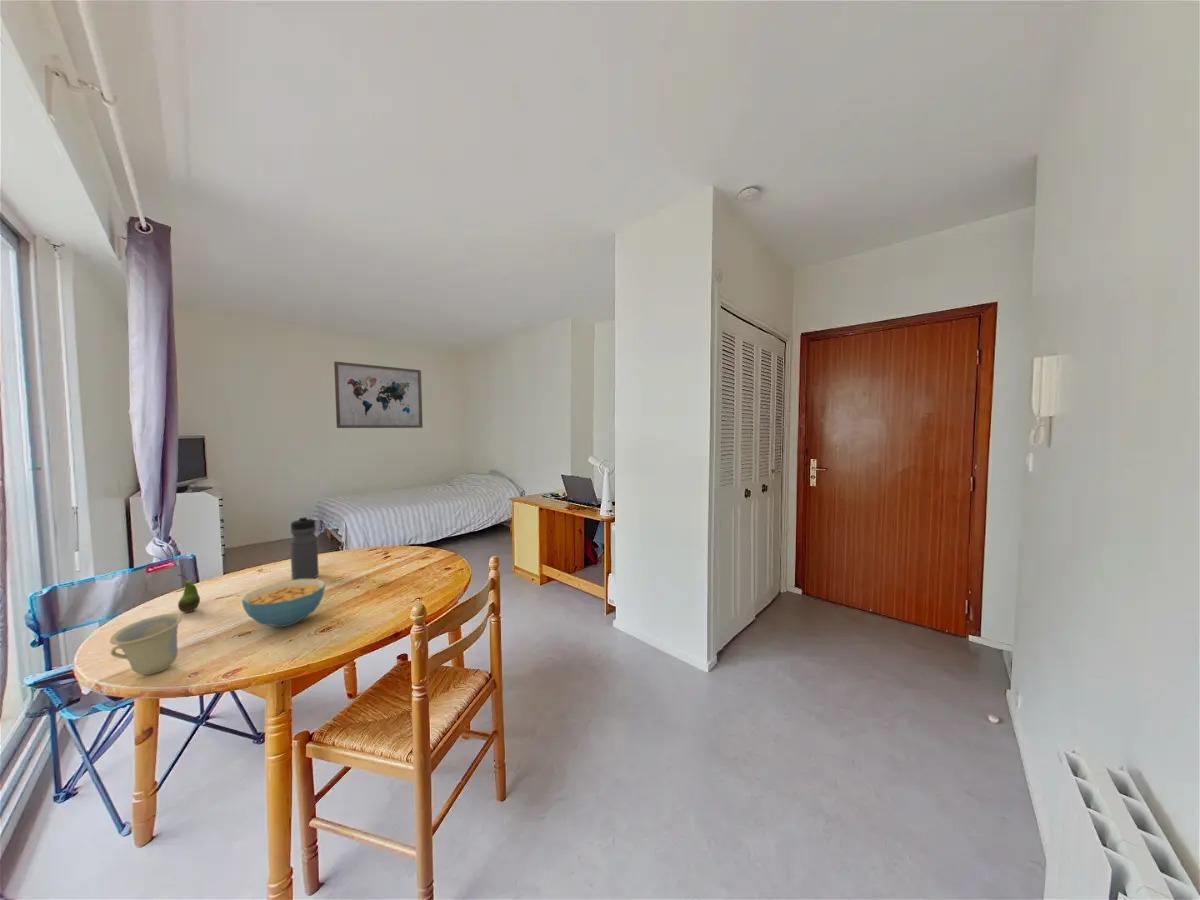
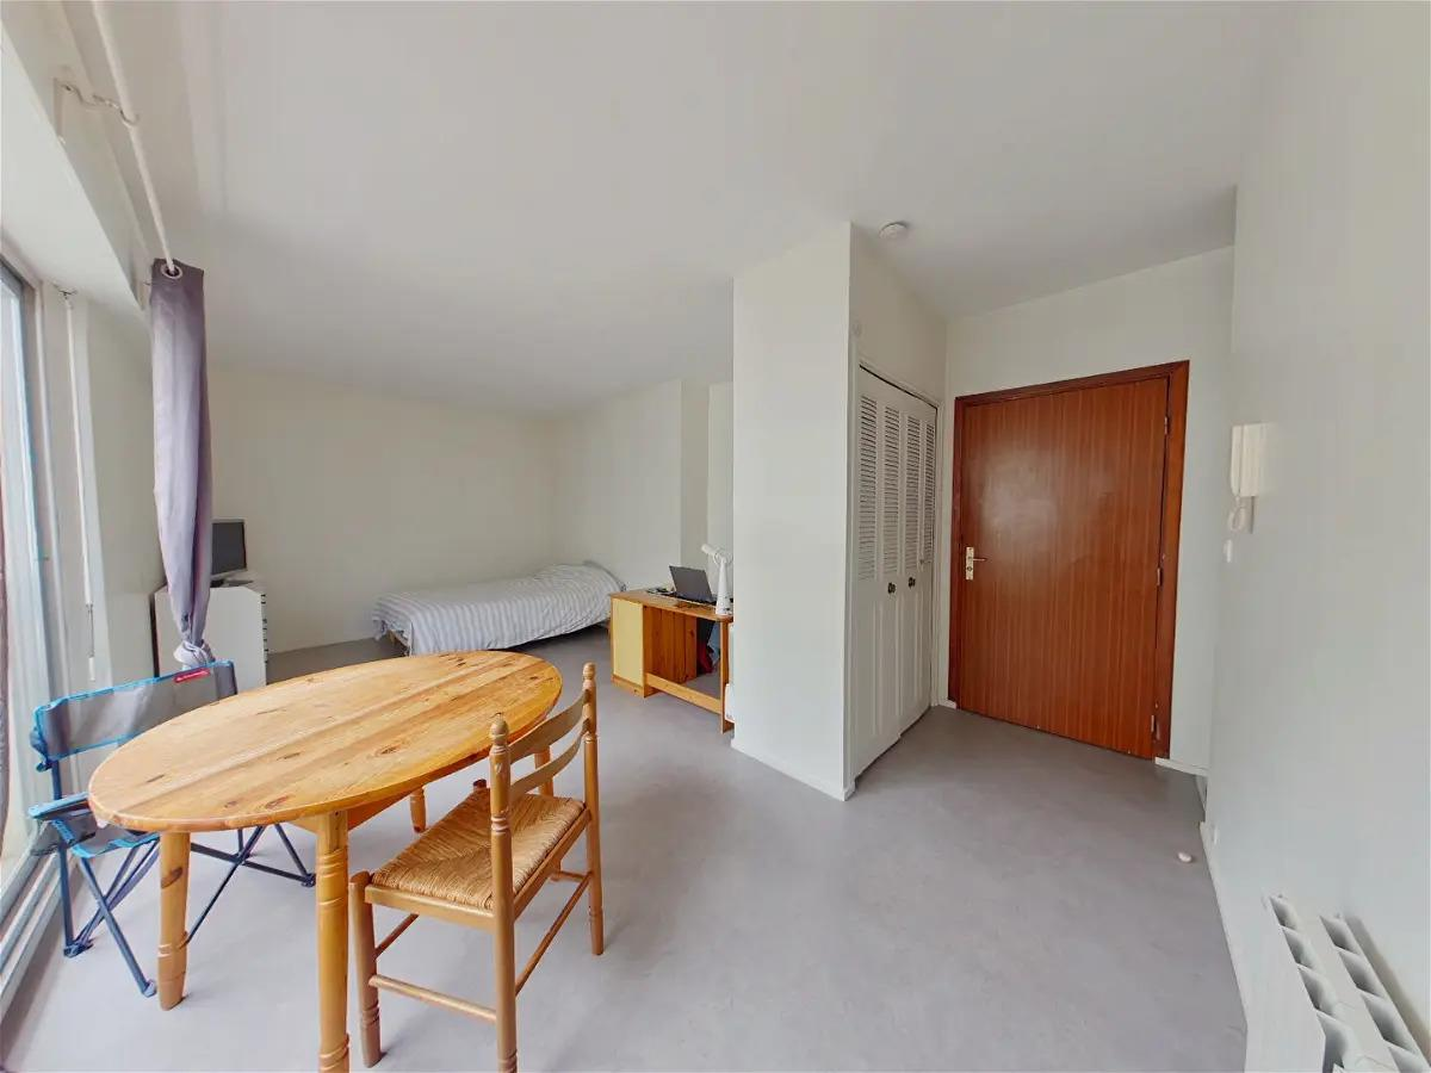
- fruit (188, 592)
- cereal bowl (286, 606)
- water bottle (304, 547)
- wall art (381, 397)
- cup (148, 648)
